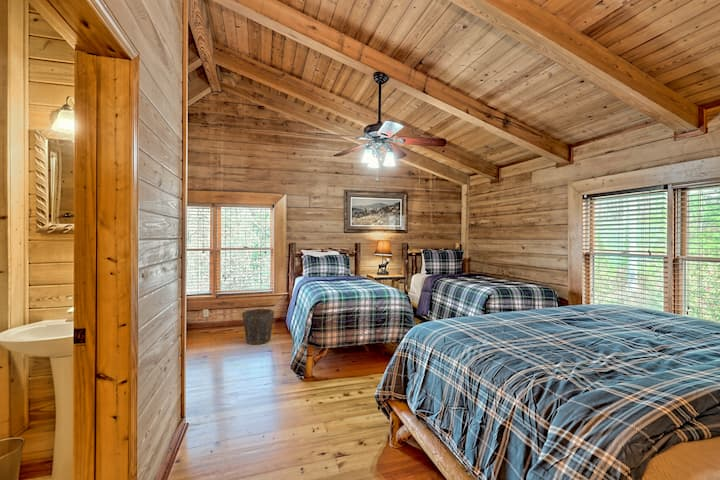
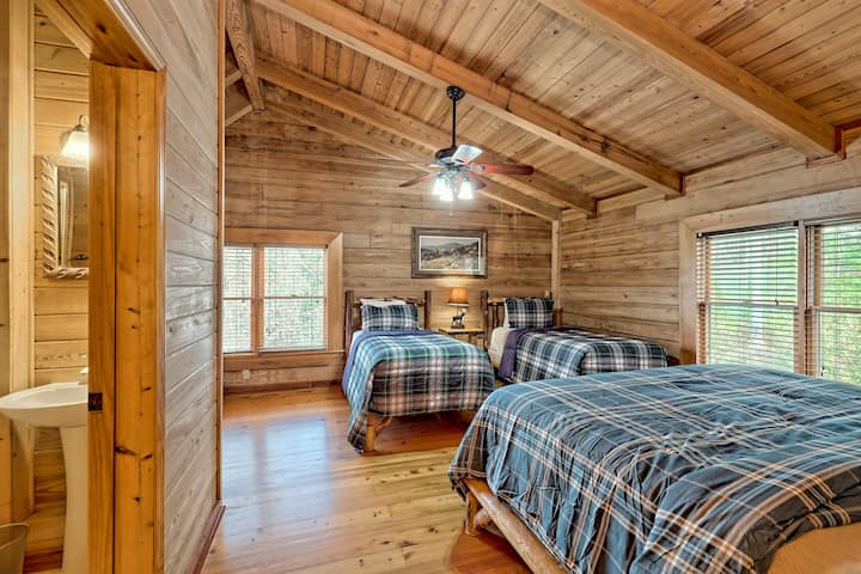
- waste bin (258, 326)
